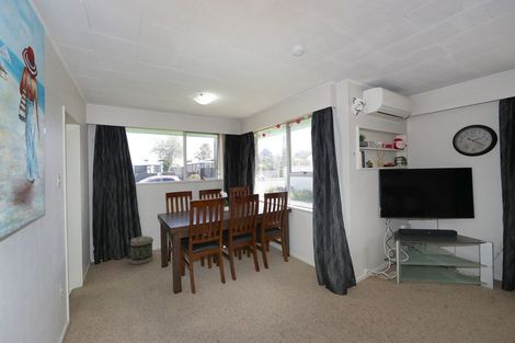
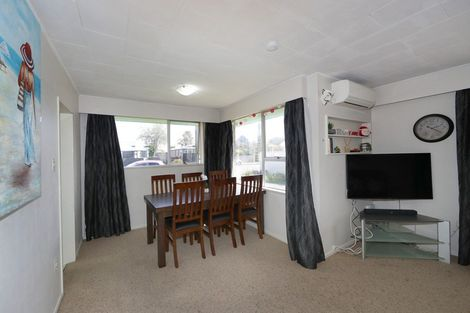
- basket (141, 249)
